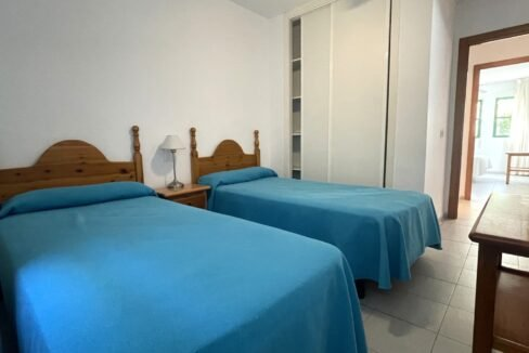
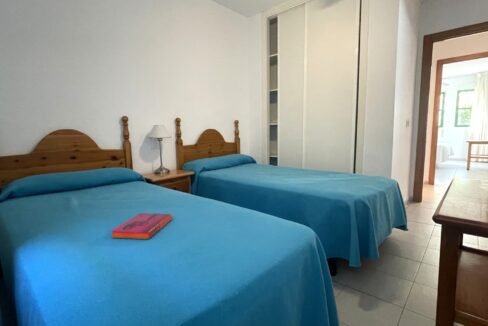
+ hardback book (144, 224)
